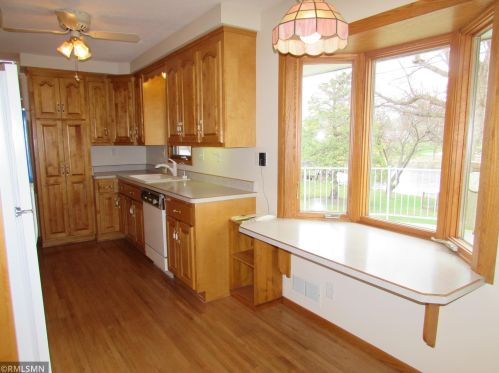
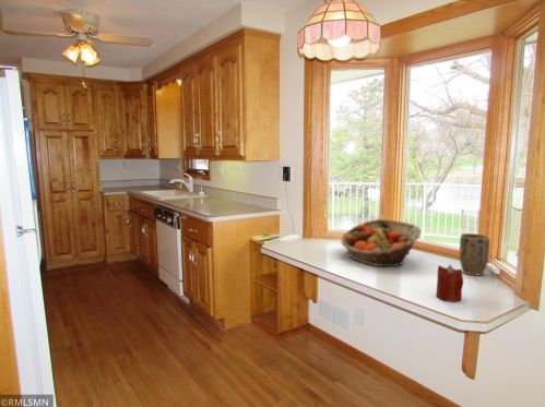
+ plant pot (473, 254)
+ fruit basket (379, 241)
+ candle (449, 280)
